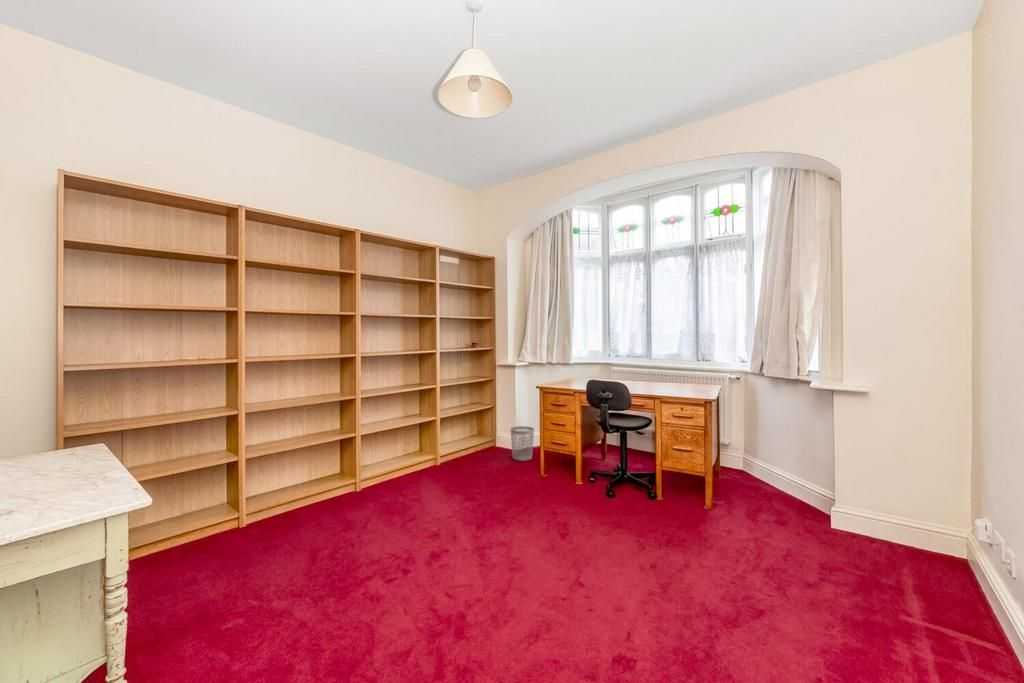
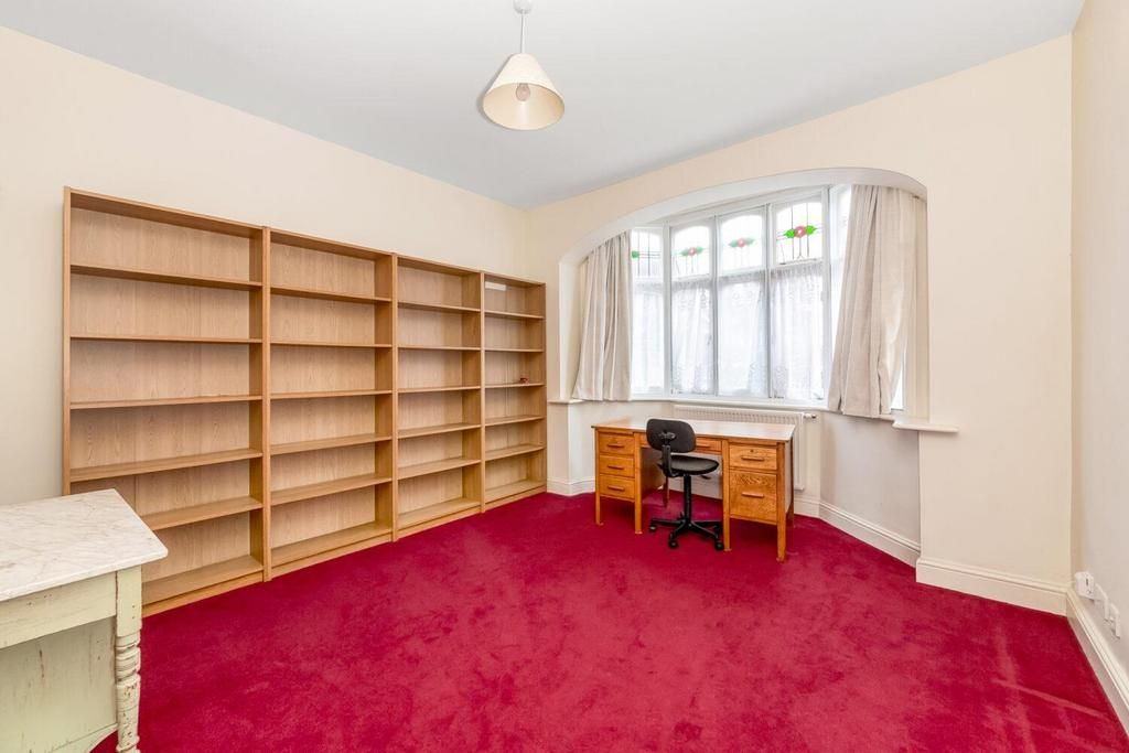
- wastebasket (522, 443)
